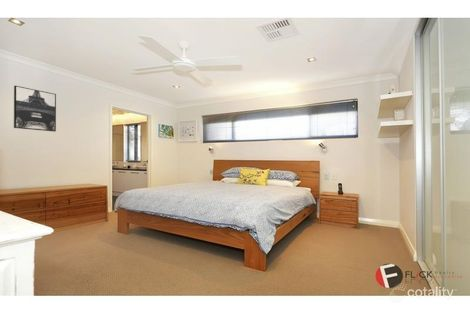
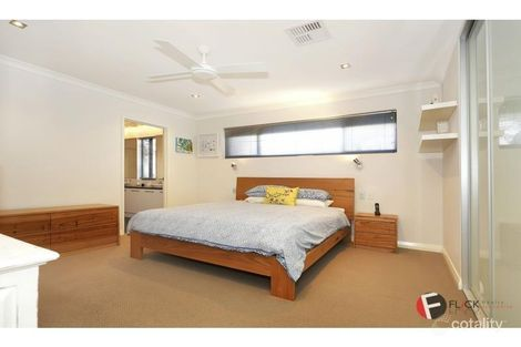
- wall art (36, 110)
